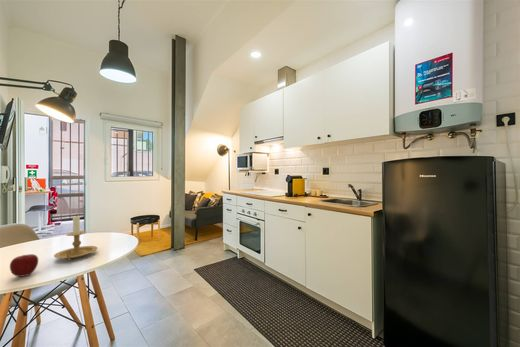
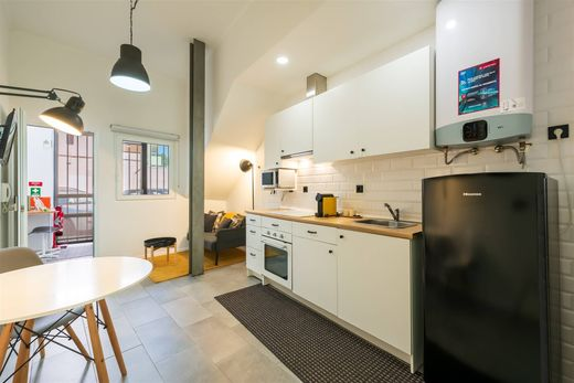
- apple (24, 265)
- candle holder (76, 235)
